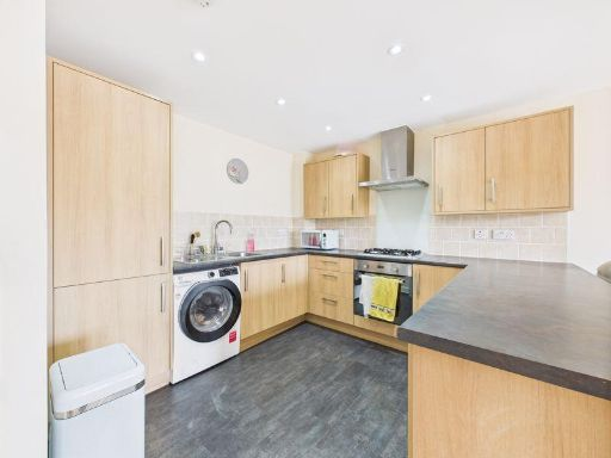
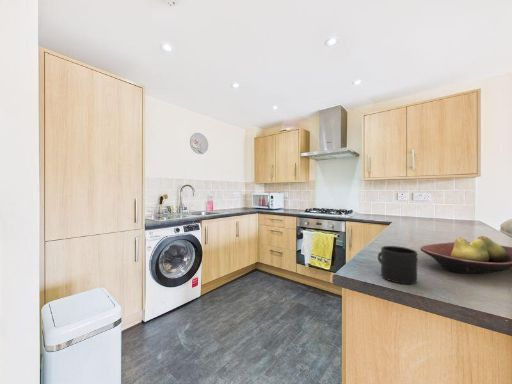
+ mug (394, 262)
+ fruit bowl (474, 252)
